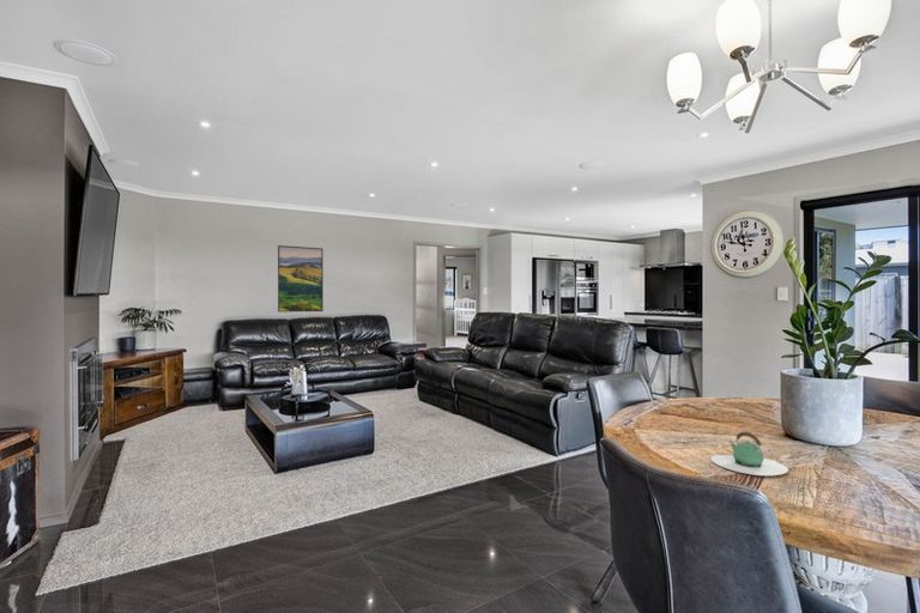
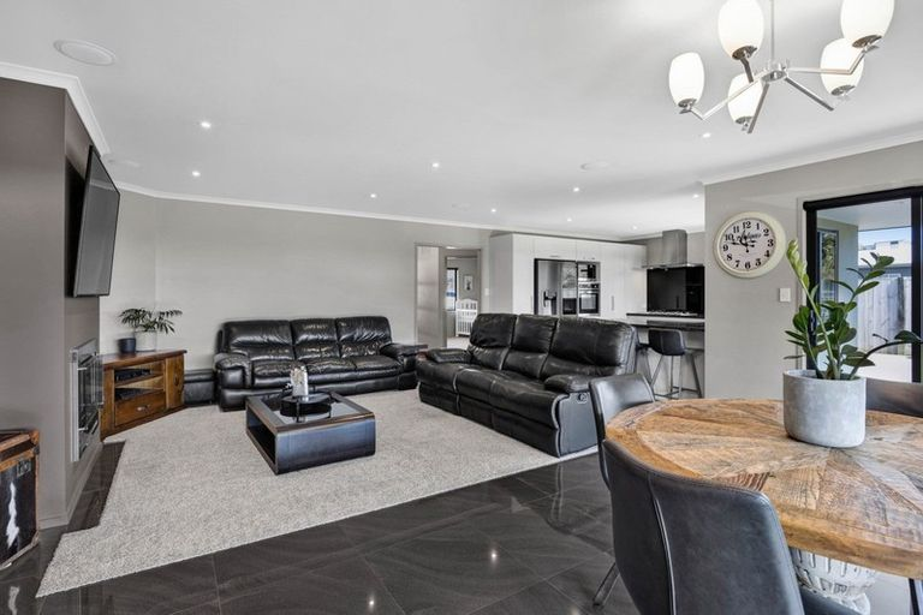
- teapot (748, 448)
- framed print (301, 279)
